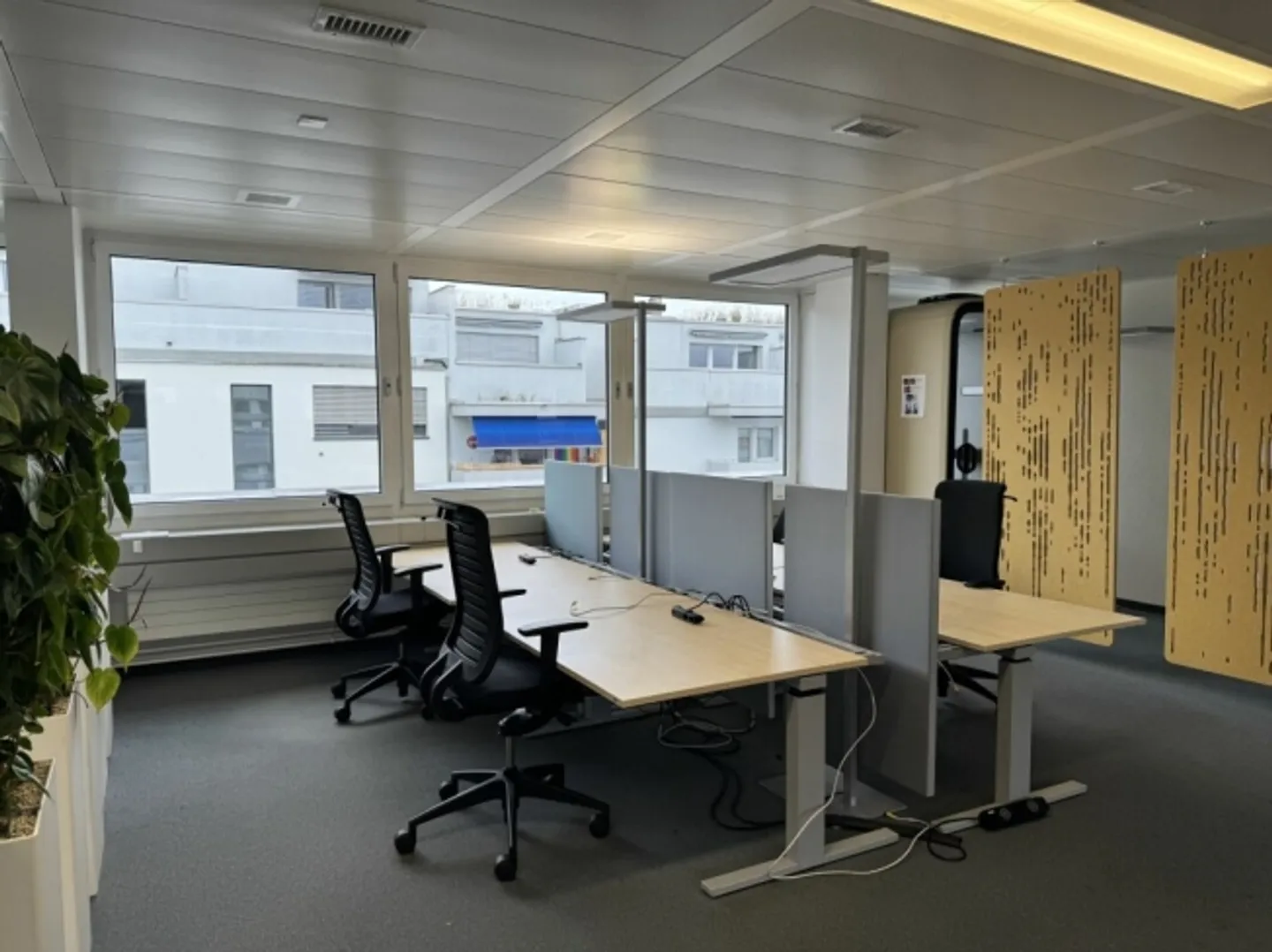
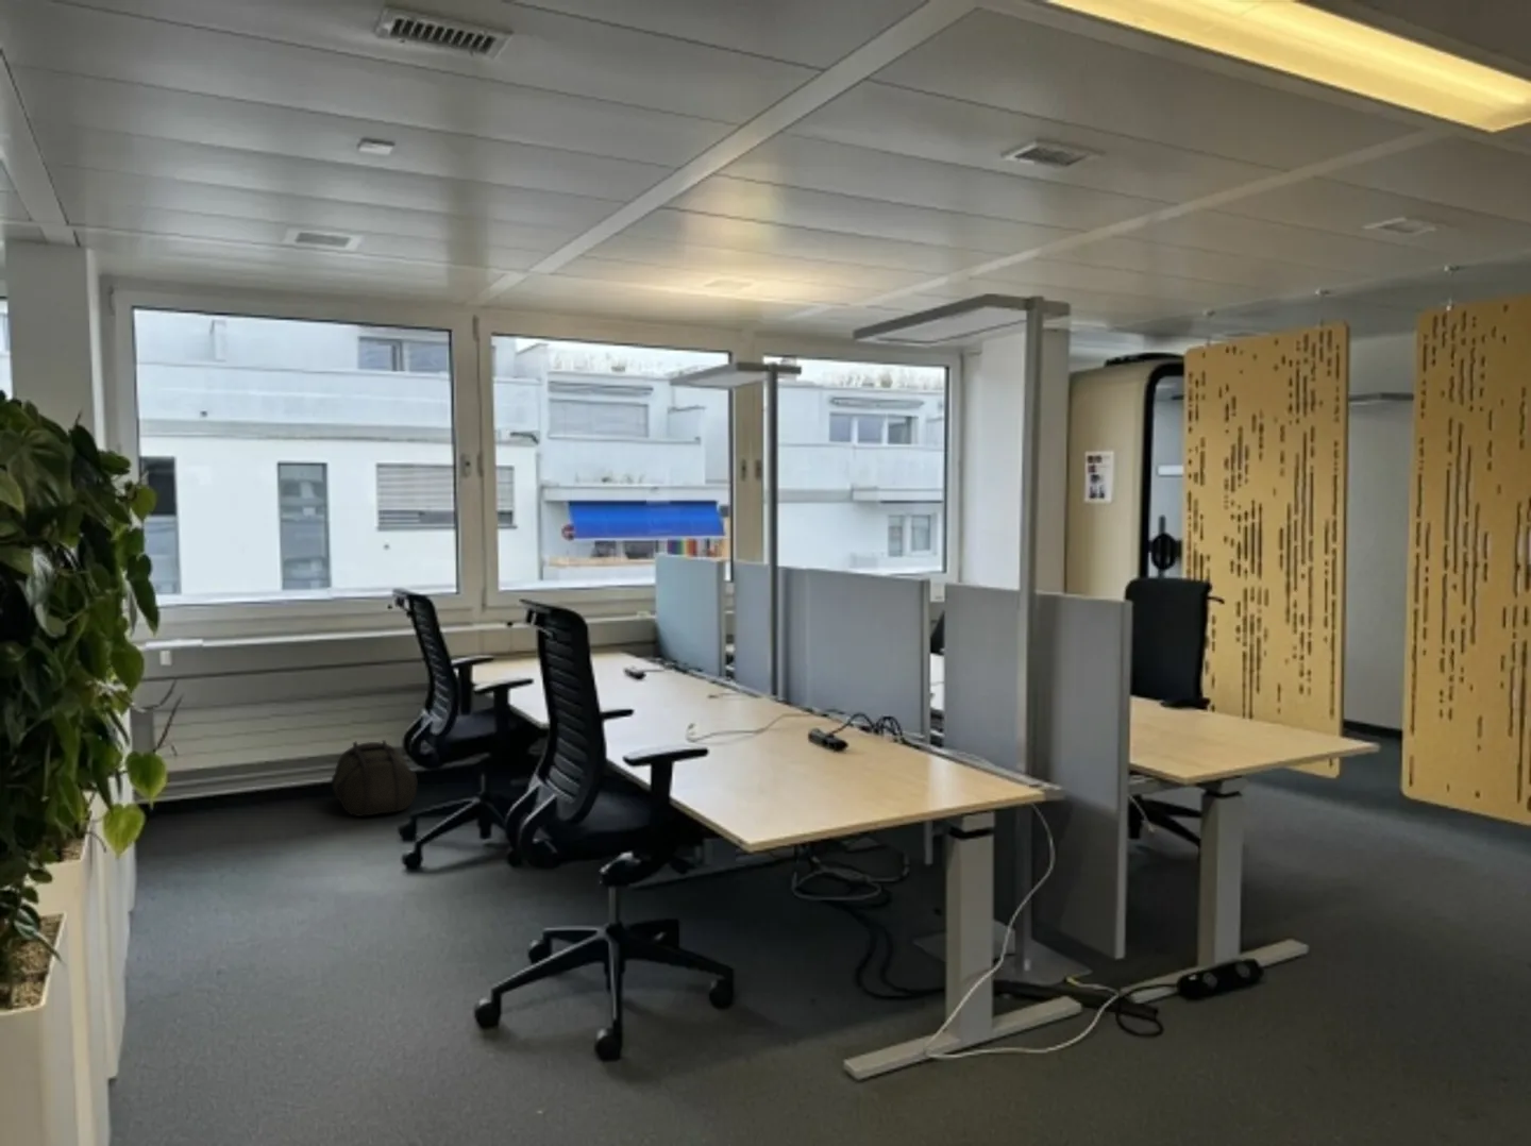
+ backpack (374, 774)
